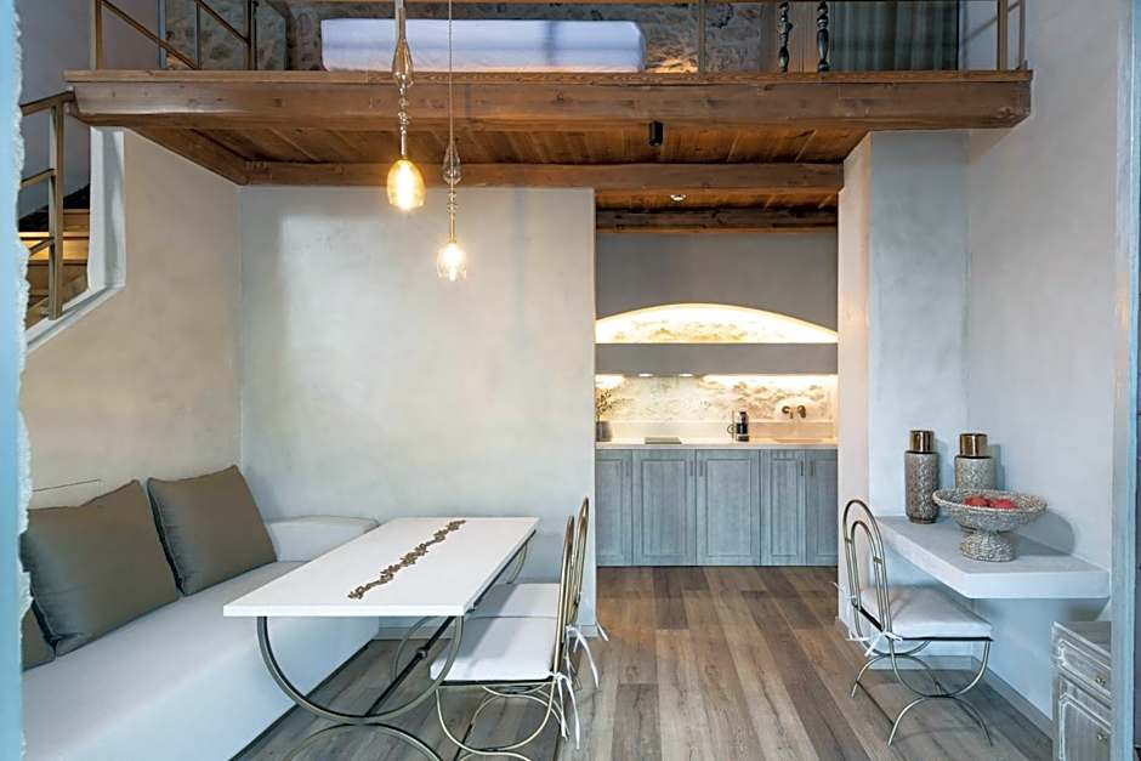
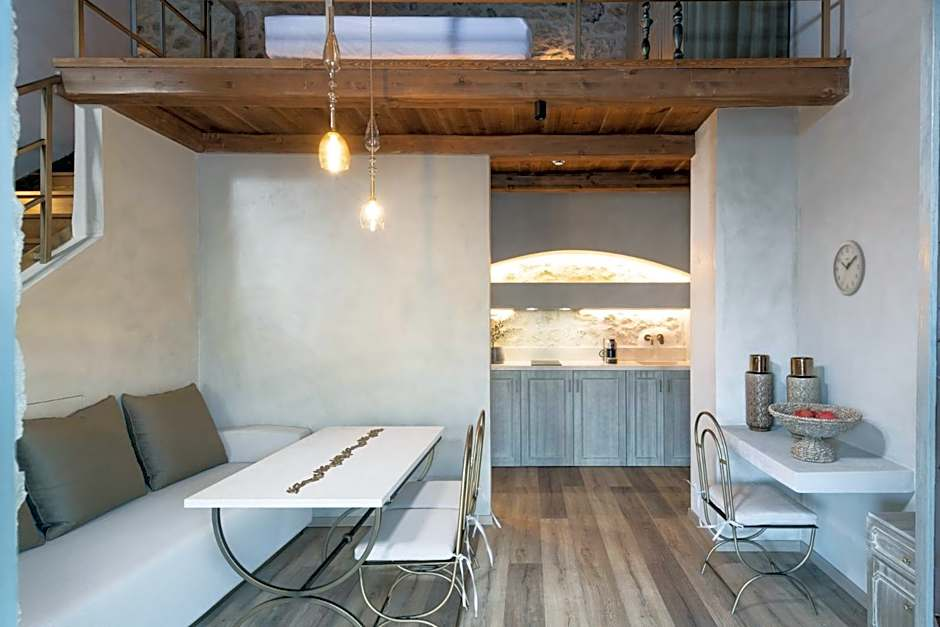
+ wall clock (847, 268)
